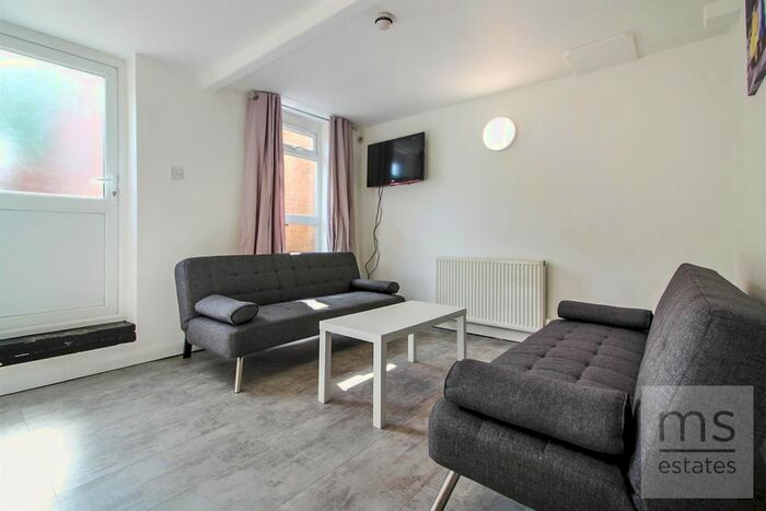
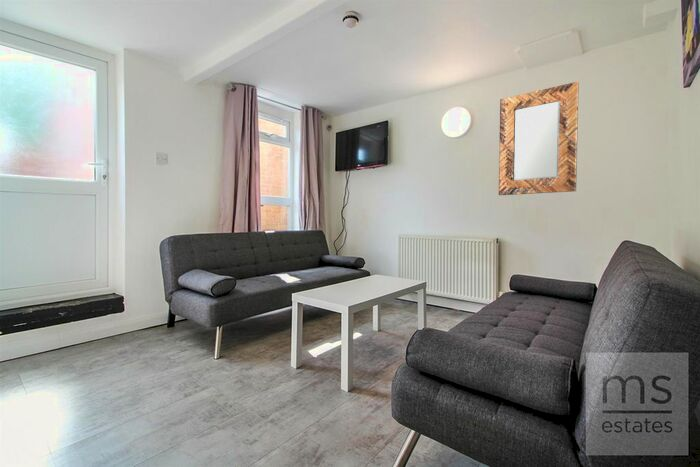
+ home mirror (535, 142)
